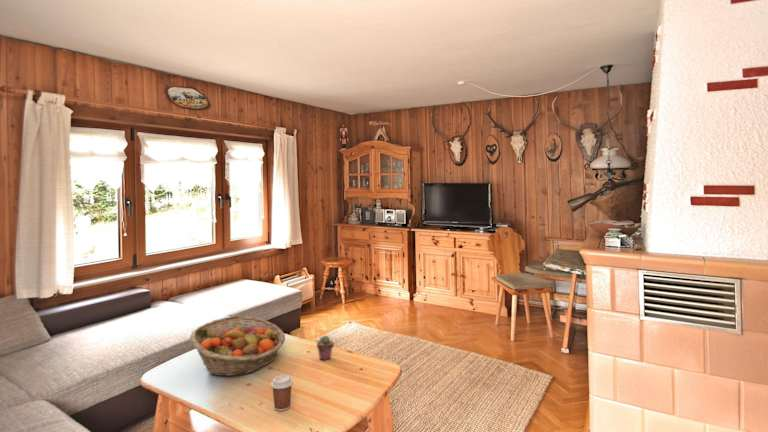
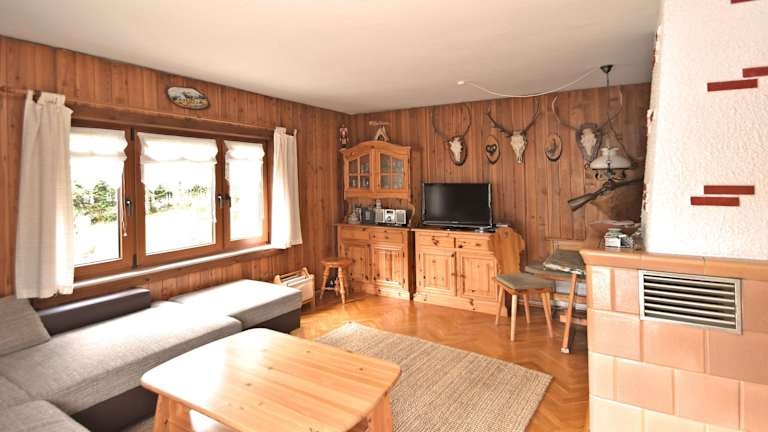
- fruit basket (240, 343)
- potted succulent (325, 347)
- coffee cup (282, 392)
